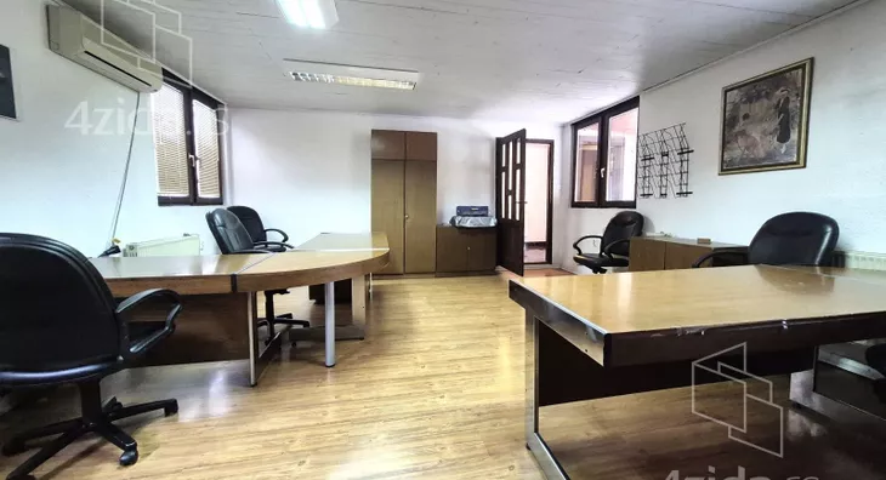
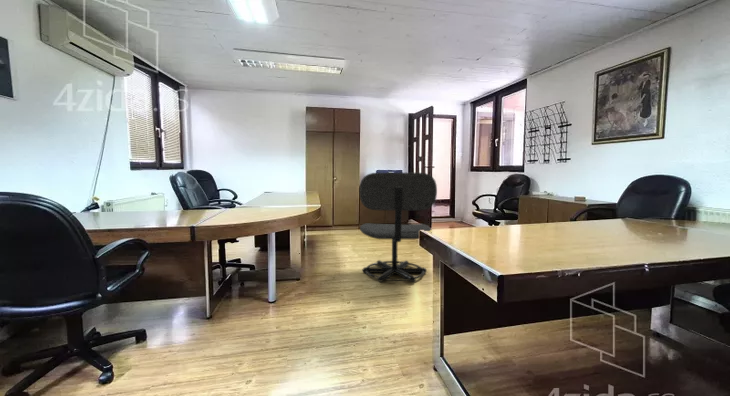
+ office chair (395, 224)
